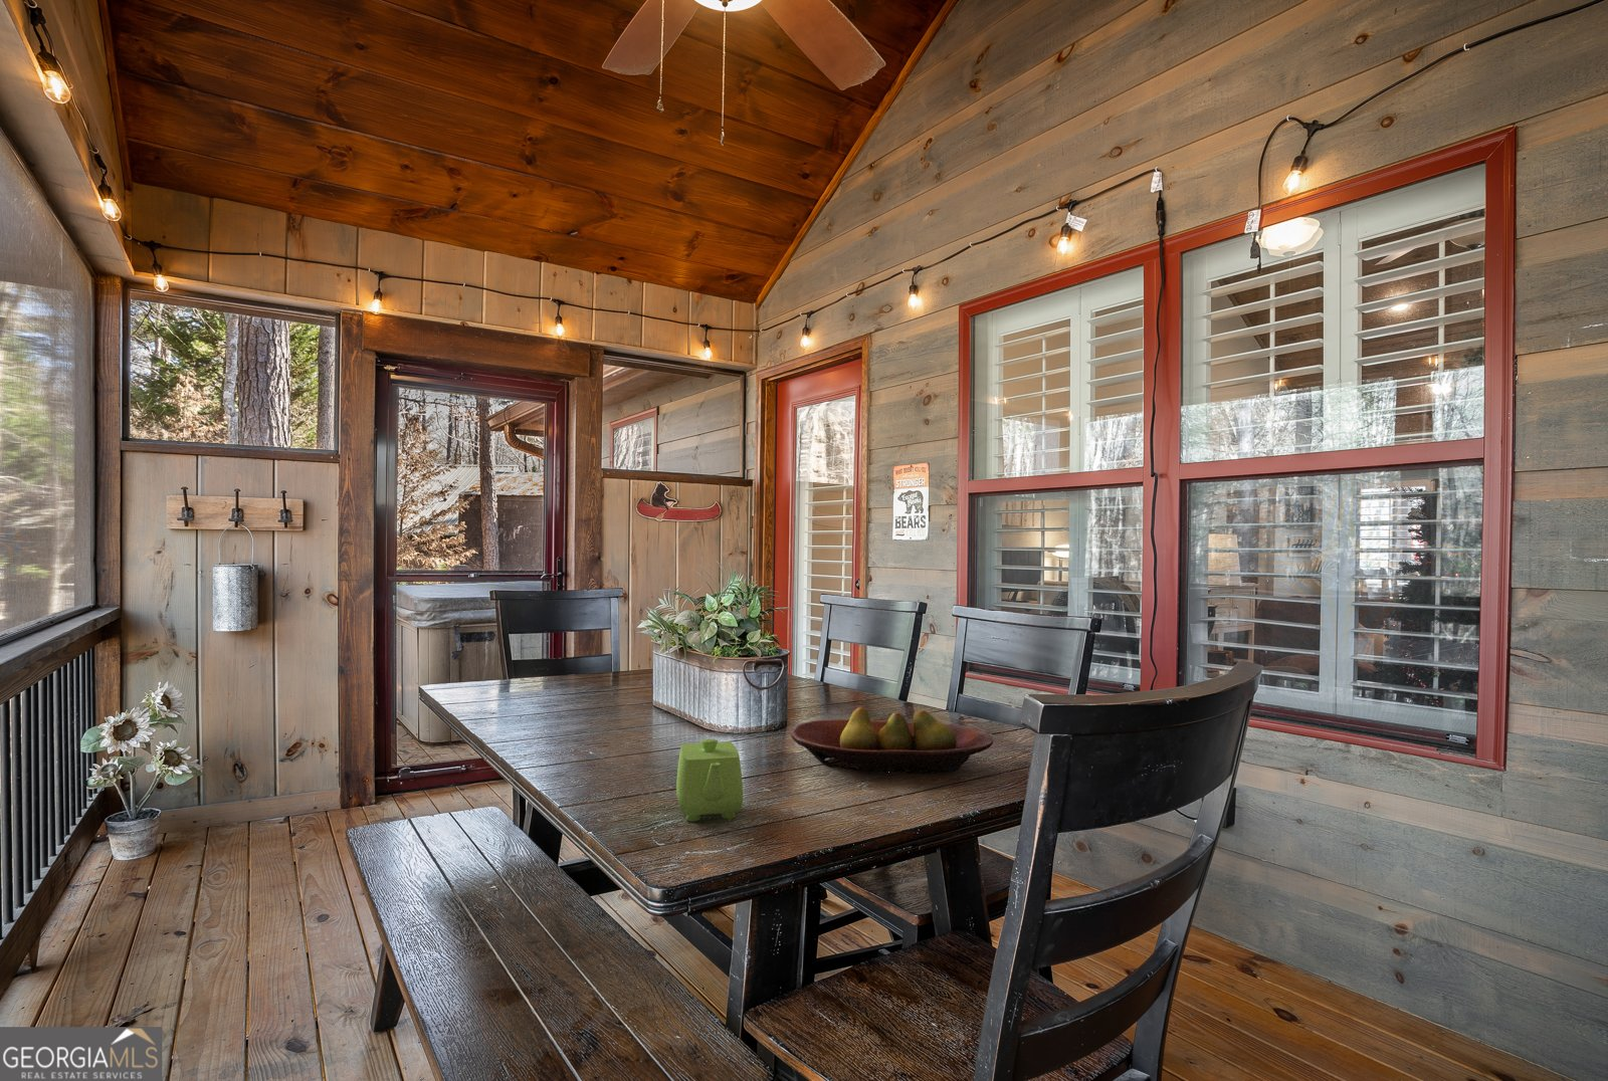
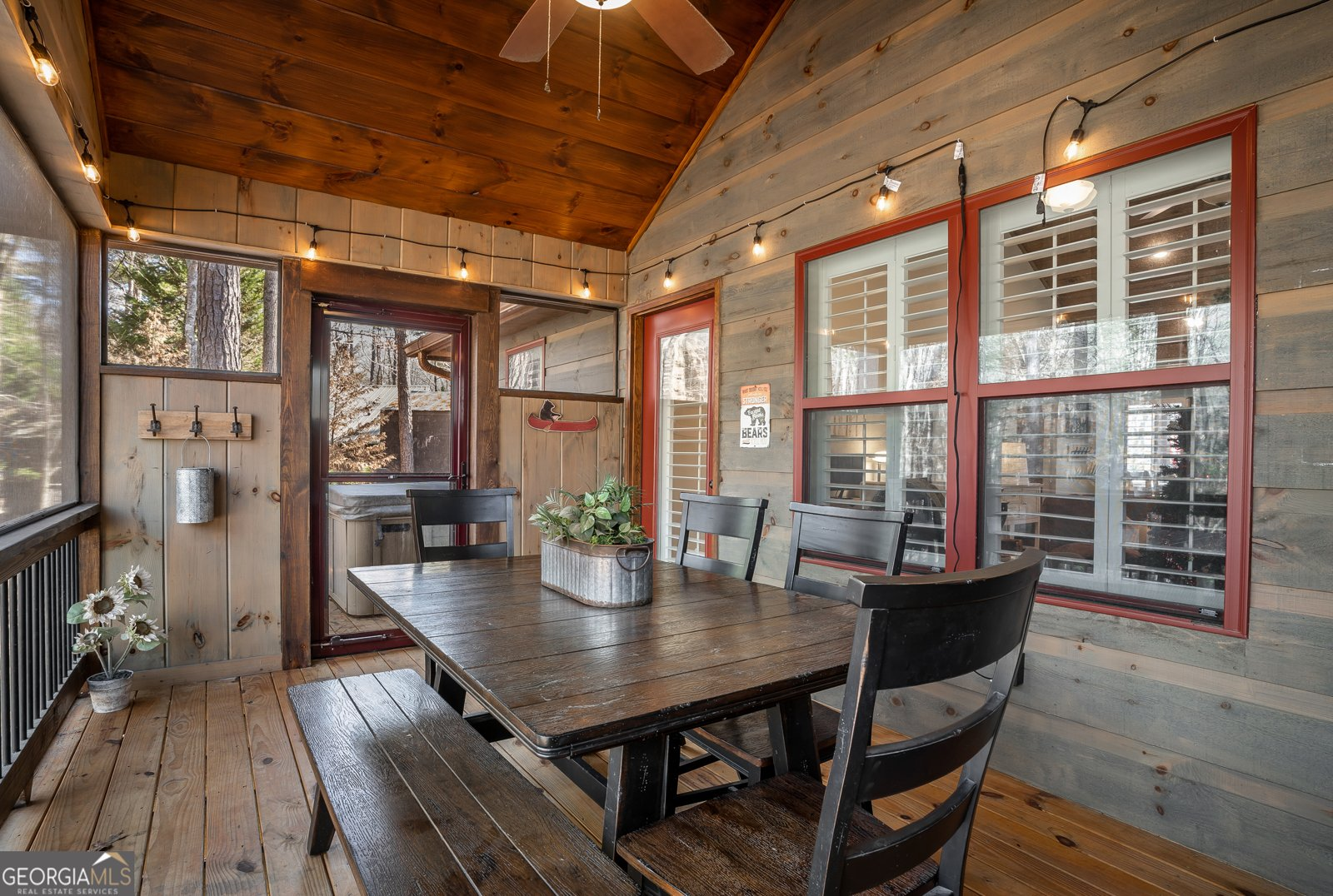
- teapot (709, 778)
- fruit bowl (889, 736)
